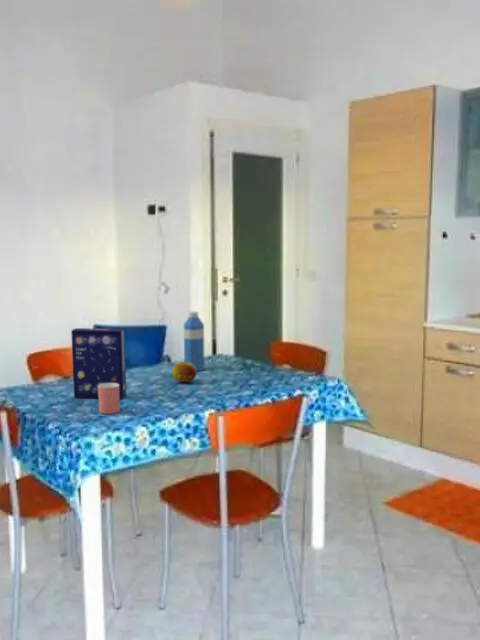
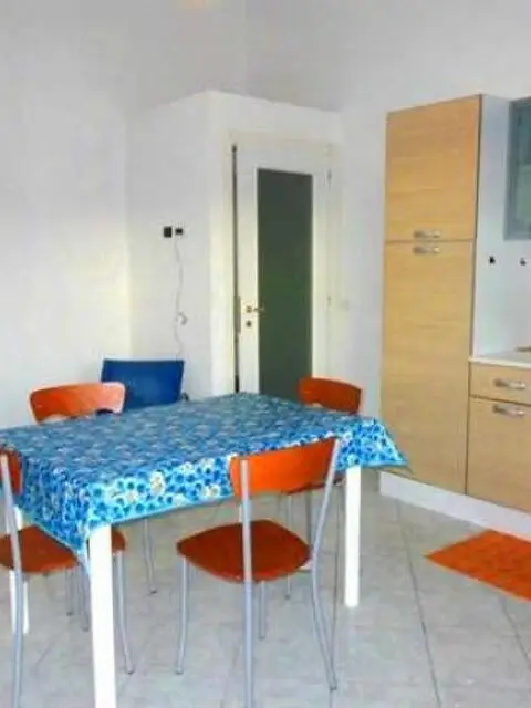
- cereal box (99, 363)
- fruit (184, 372)
- water bottle (194, 340)
- cup (107, 397)
